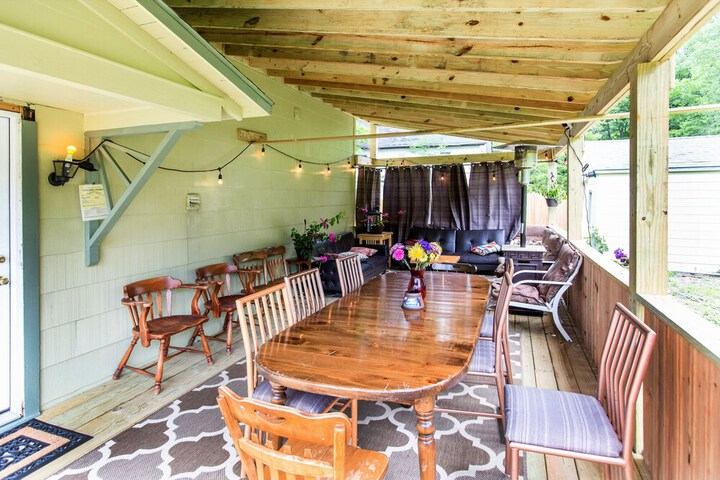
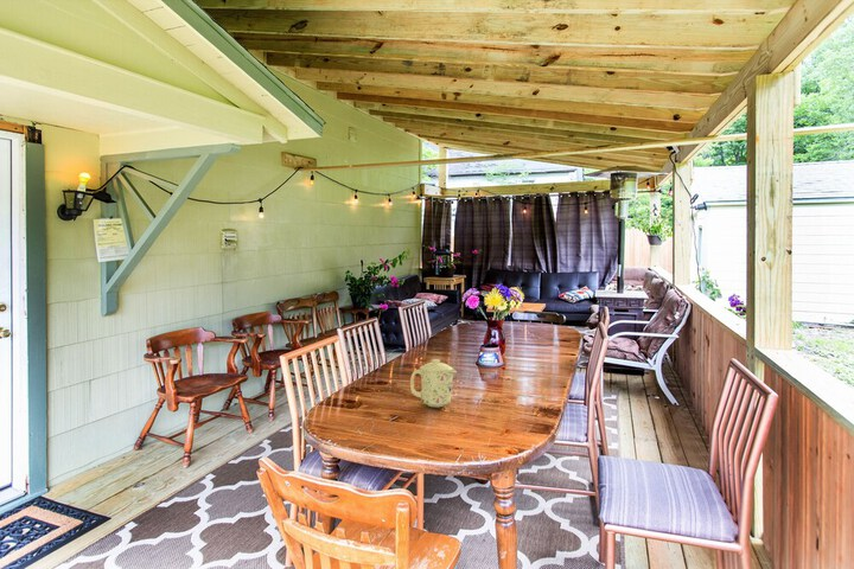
+ mug (433, 382)
